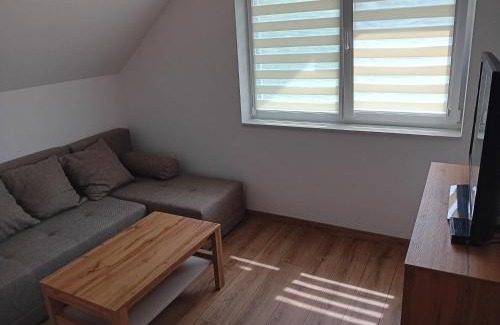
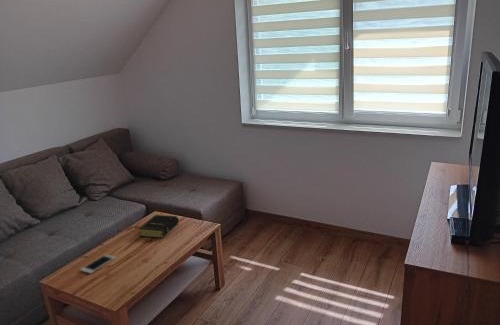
+ book (160, 225)
+ cell phone (98, 263)
